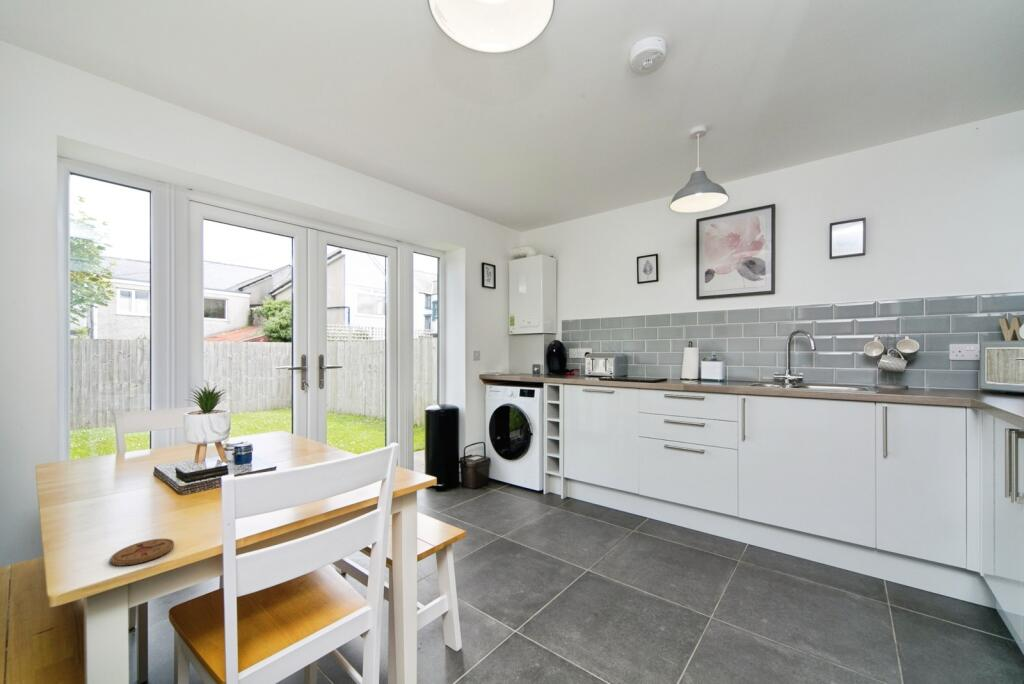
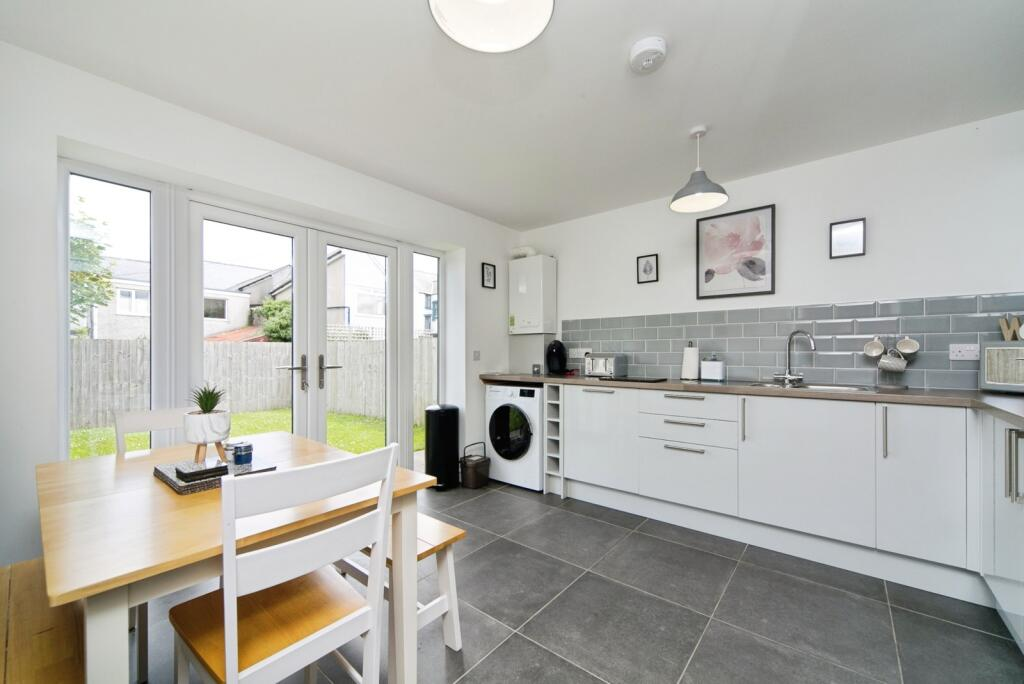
- coaster (143, 551)
